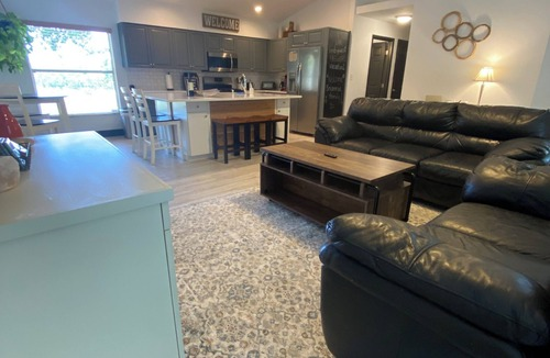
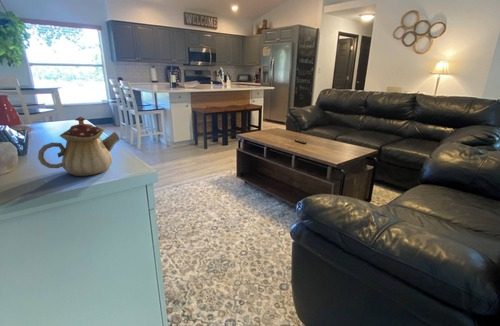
+ teapot (81, 144)
